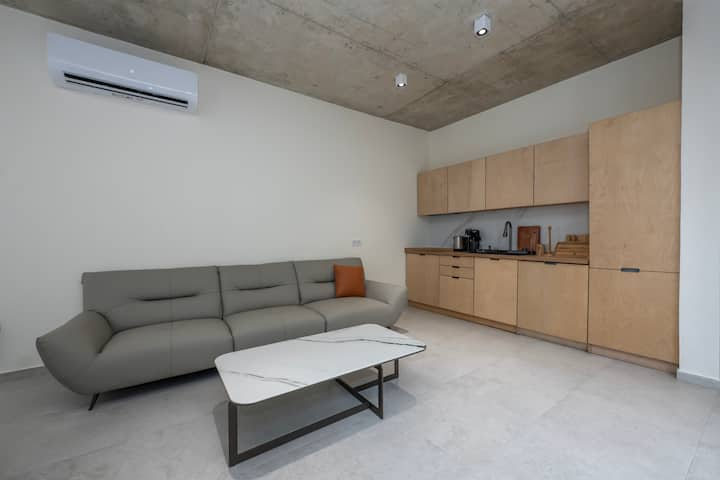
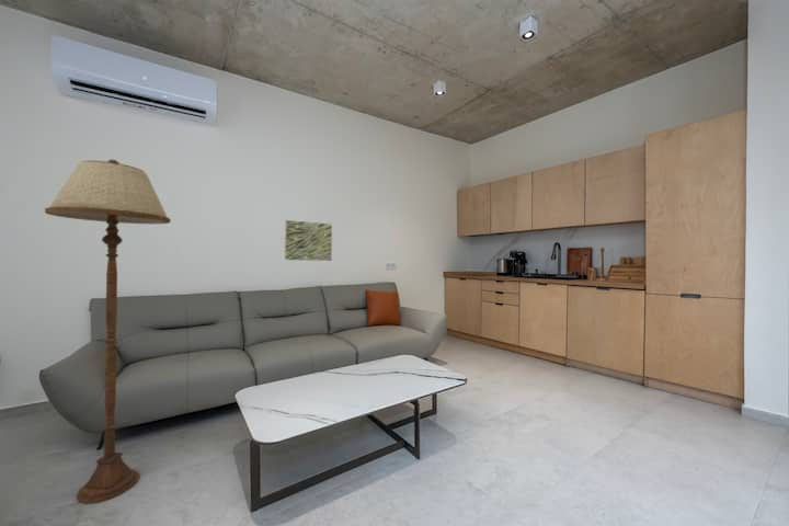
+ floor lamp (112, 323)
+ wall art (309, 241)
